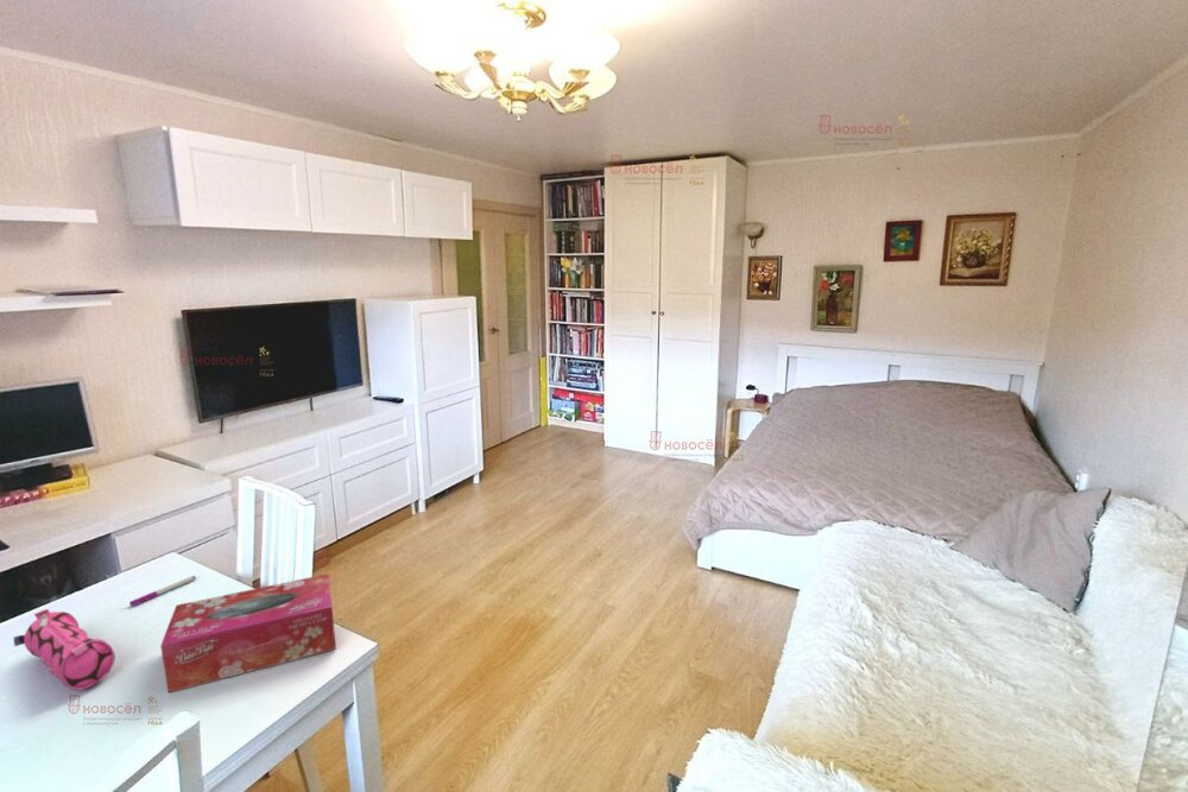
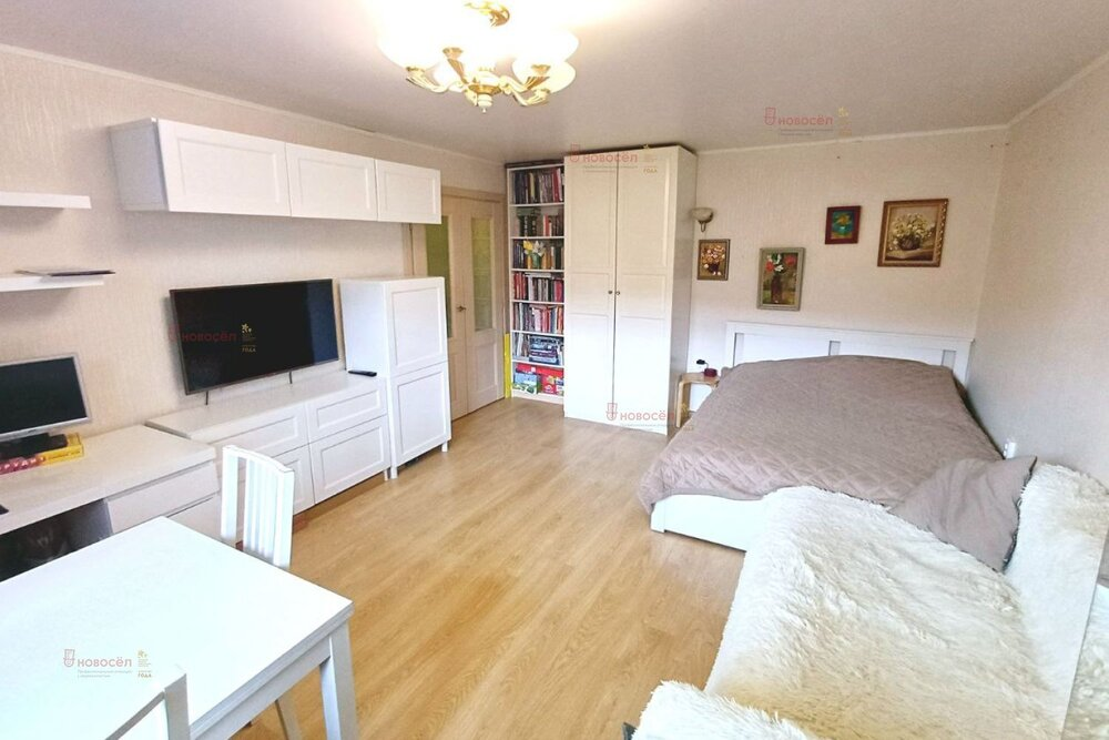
- pencil case (67, 646)
- pen (164, 589)
- tissue box (257, 627)
